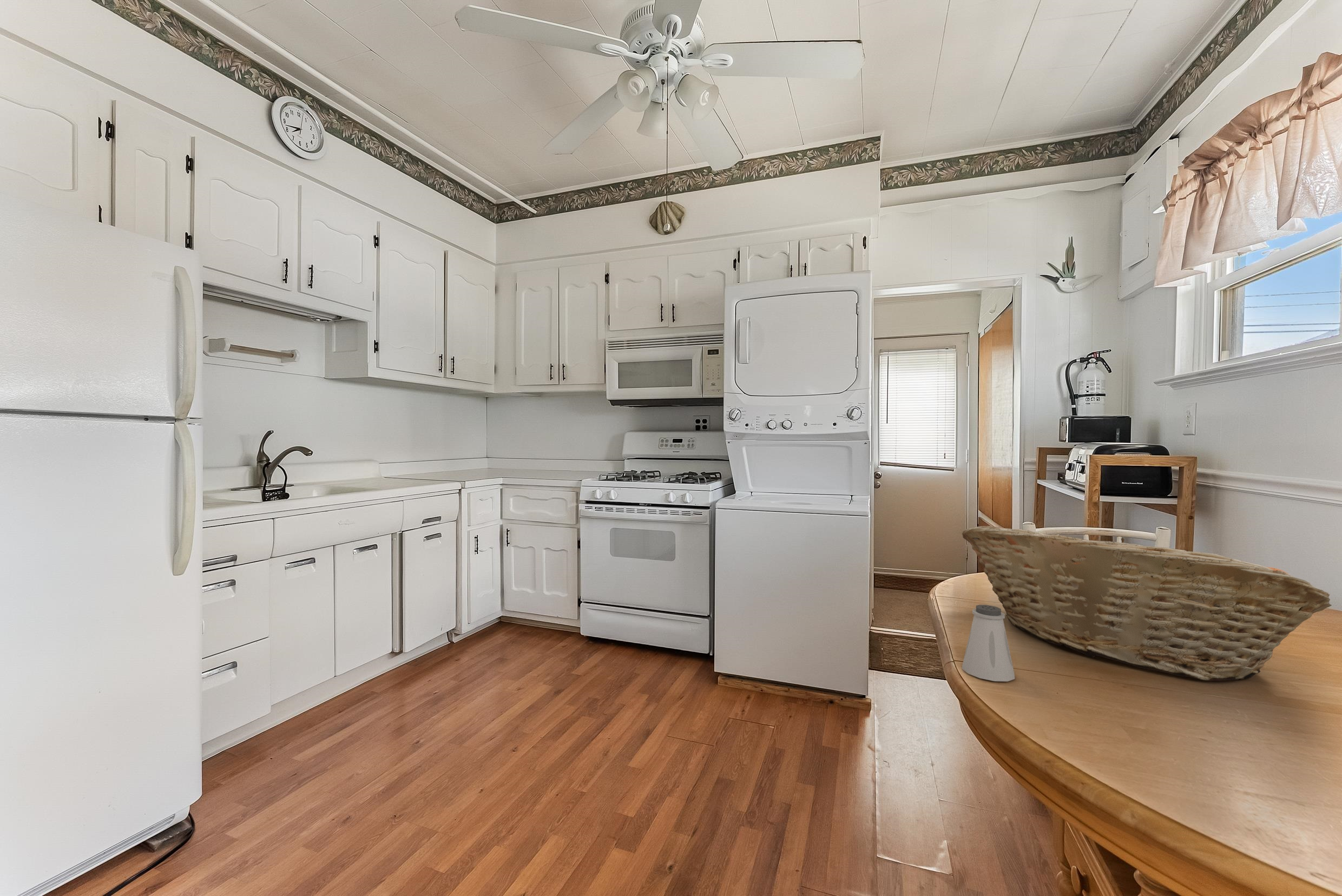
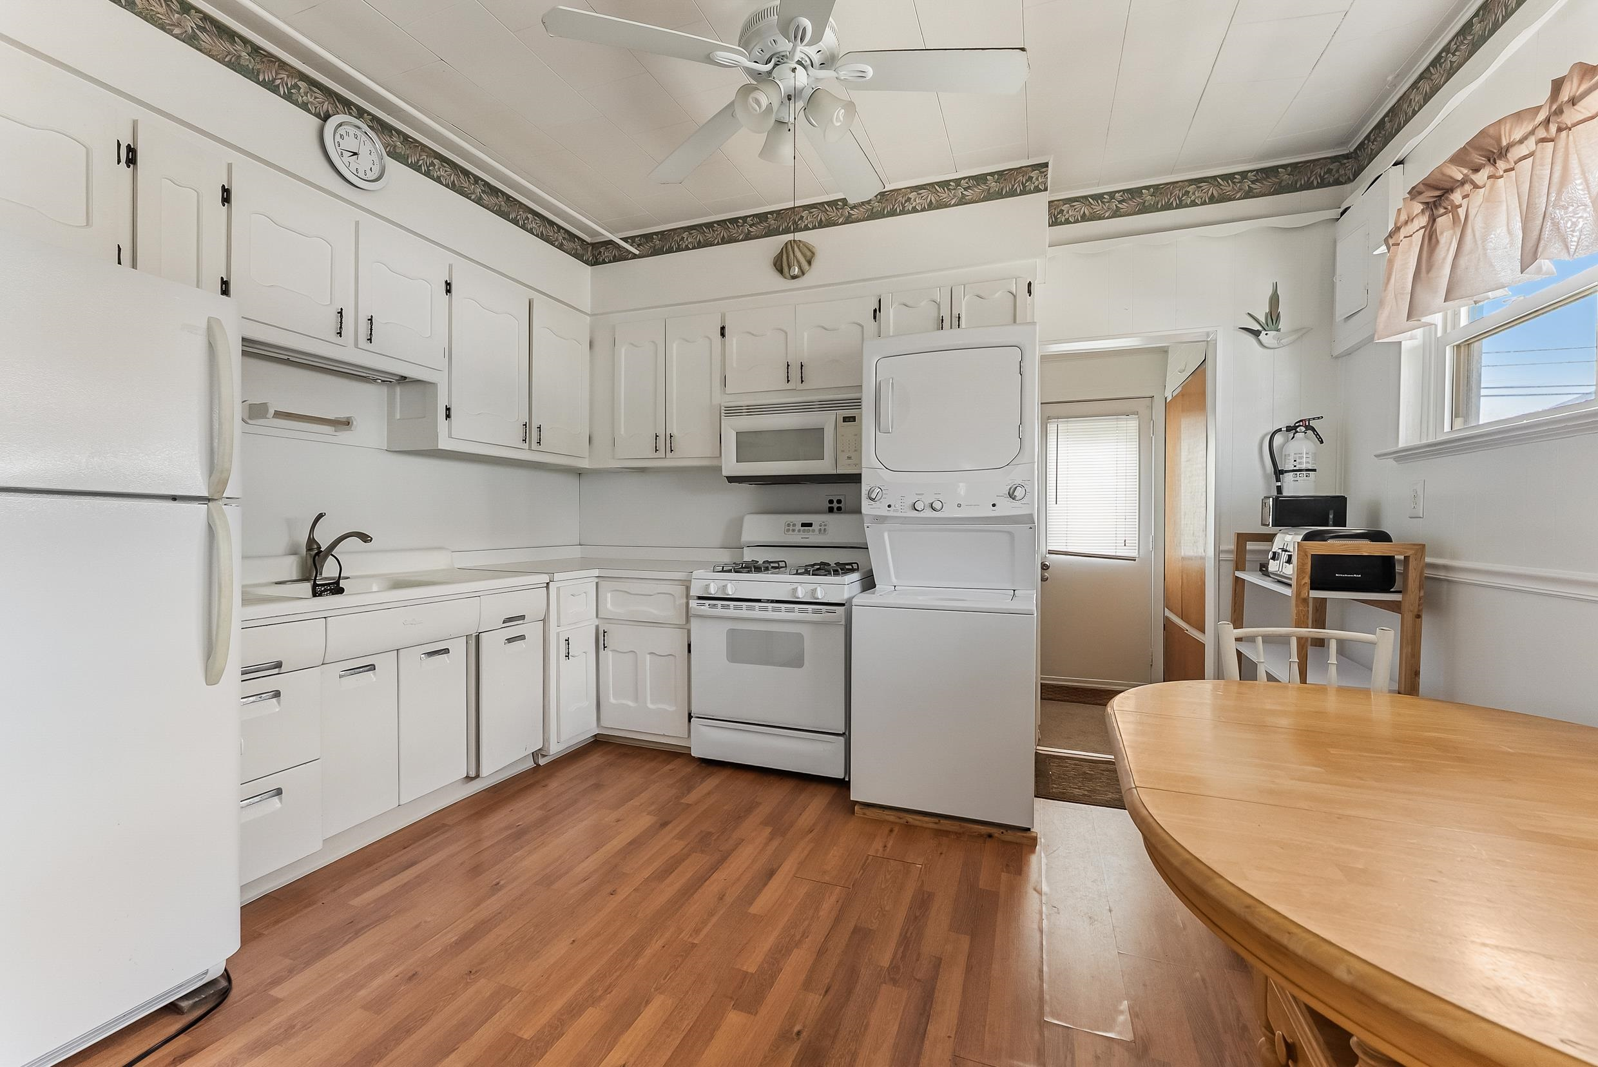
- saltshaker (988, 640)
- fruit basket (1112, 585)
